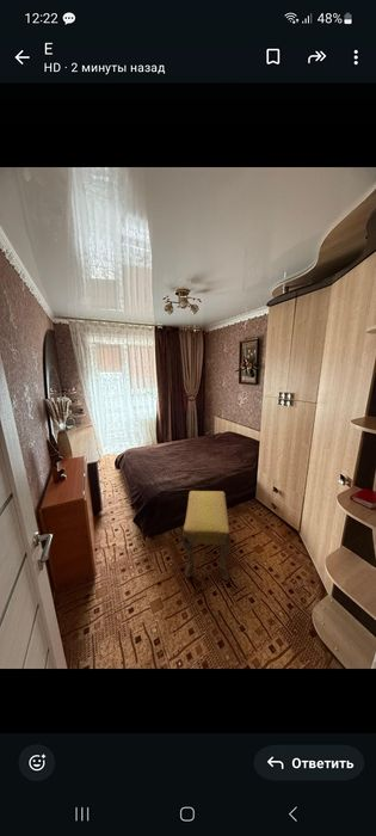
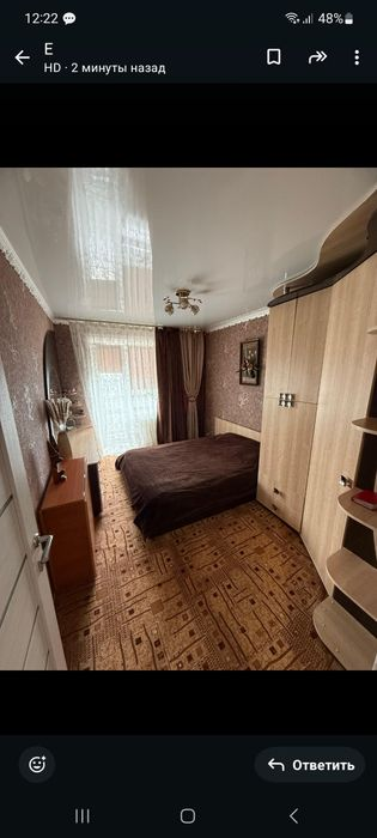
- footstool (207, 529)
